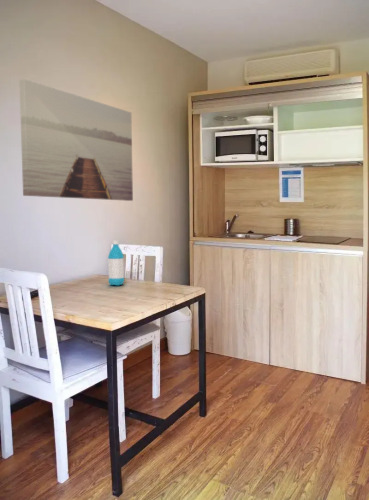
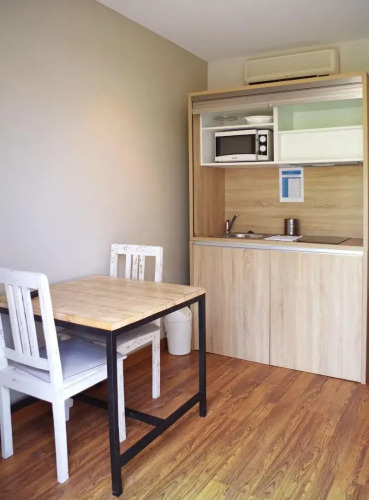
- water bottle (116, 262)
- wall art (84, 148)
